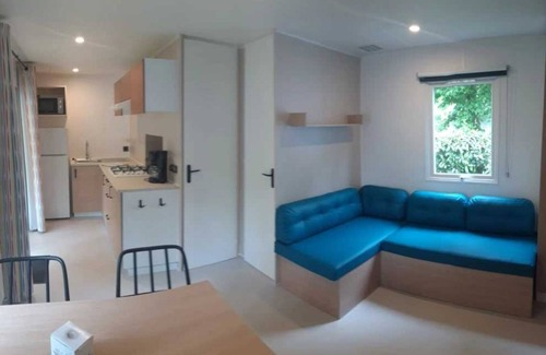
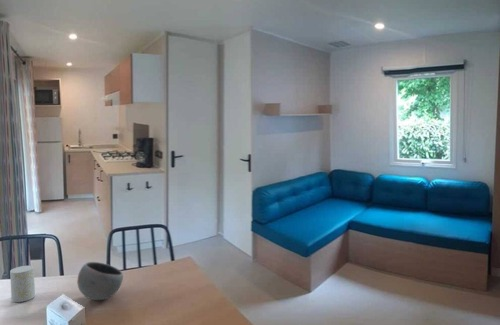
+ cup (22, 283)
+ bowl (100, 280)
